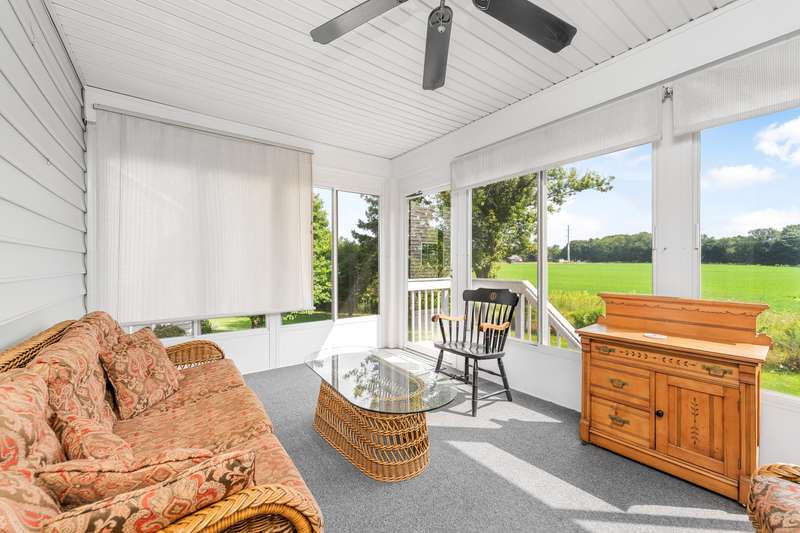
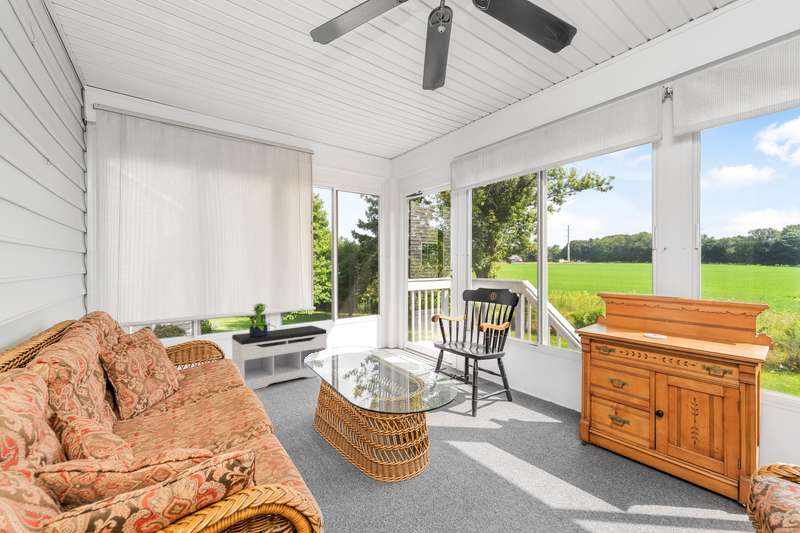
+ bench (281, 354)
+ potted plant (257, 319)
